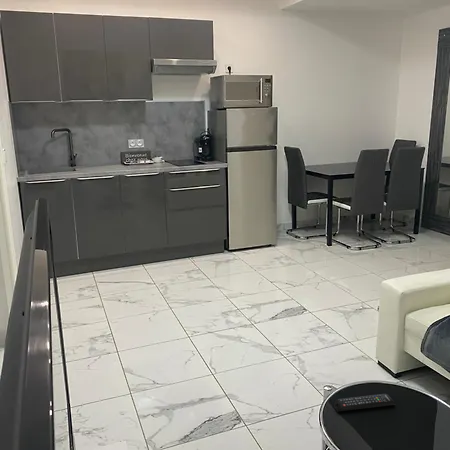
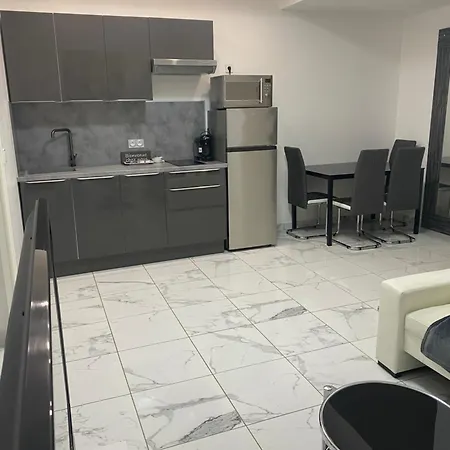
- remote control (364, 402)
